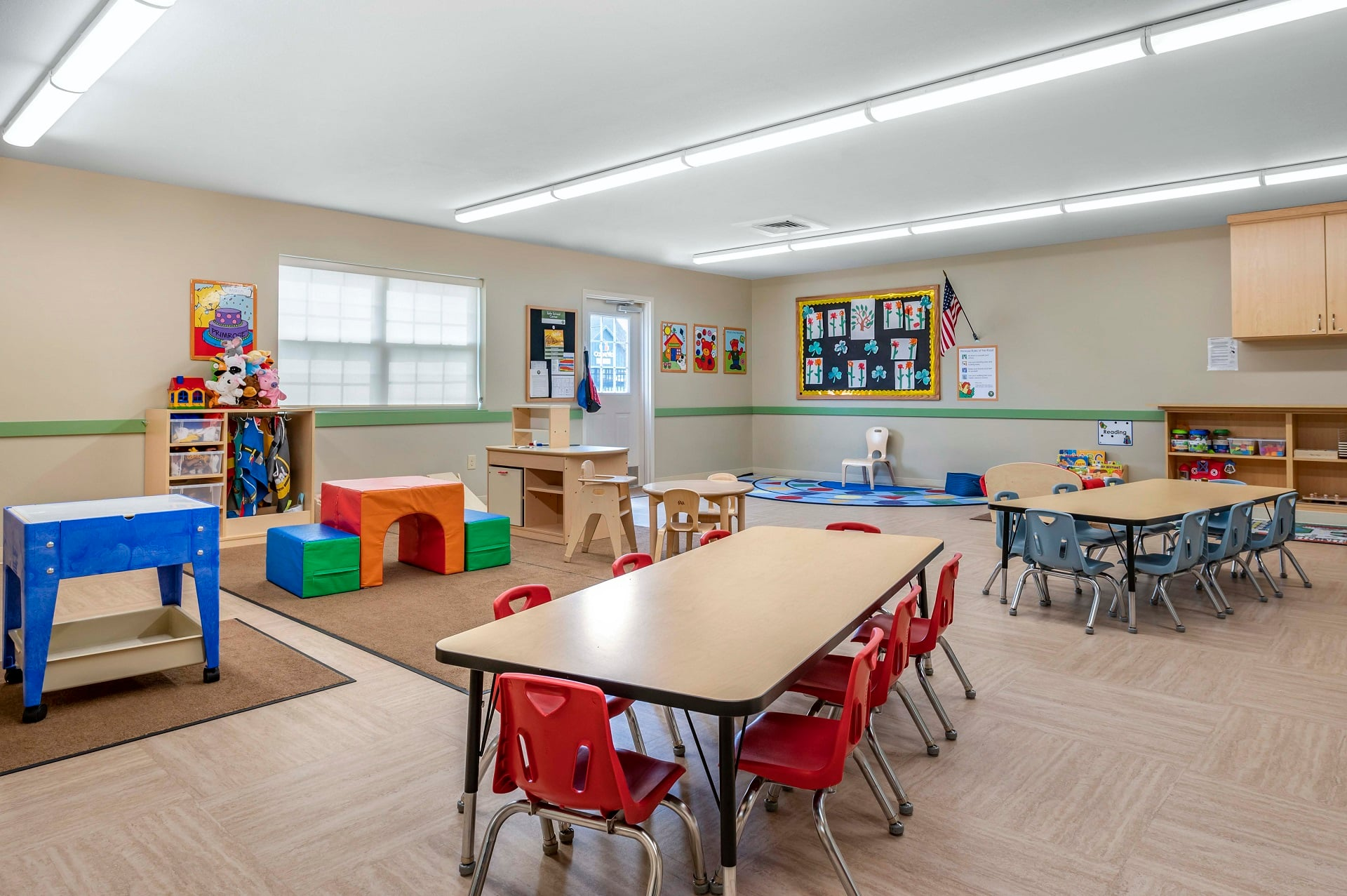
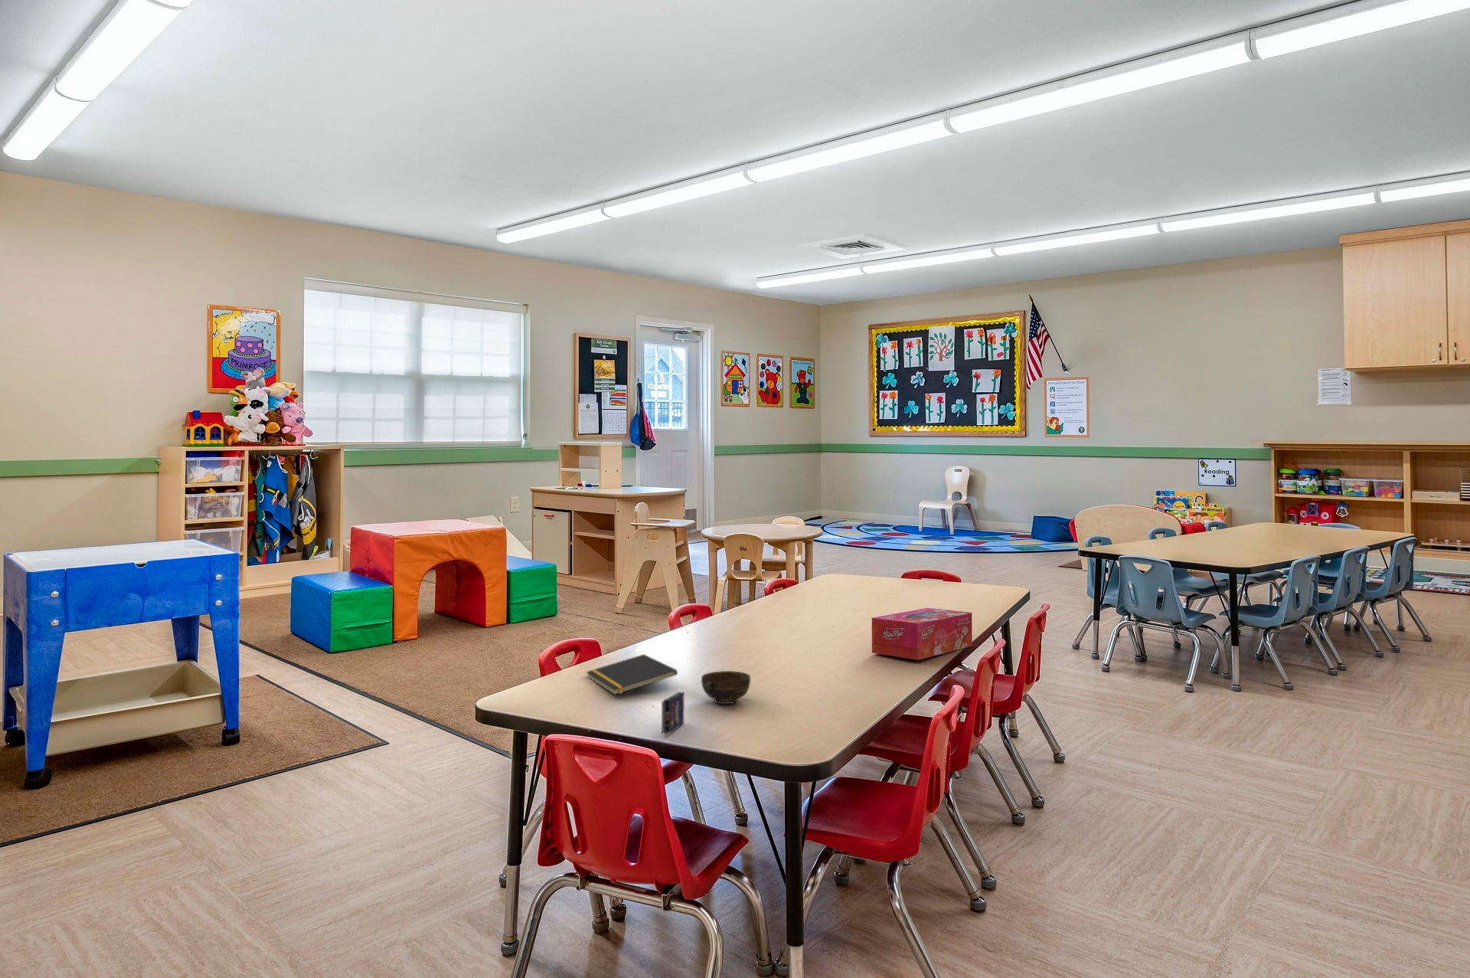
+ crayon box (672, 713)
+ tissue box (922, 632)
+ notepad (630, 673)
+ cup (722, 689)
